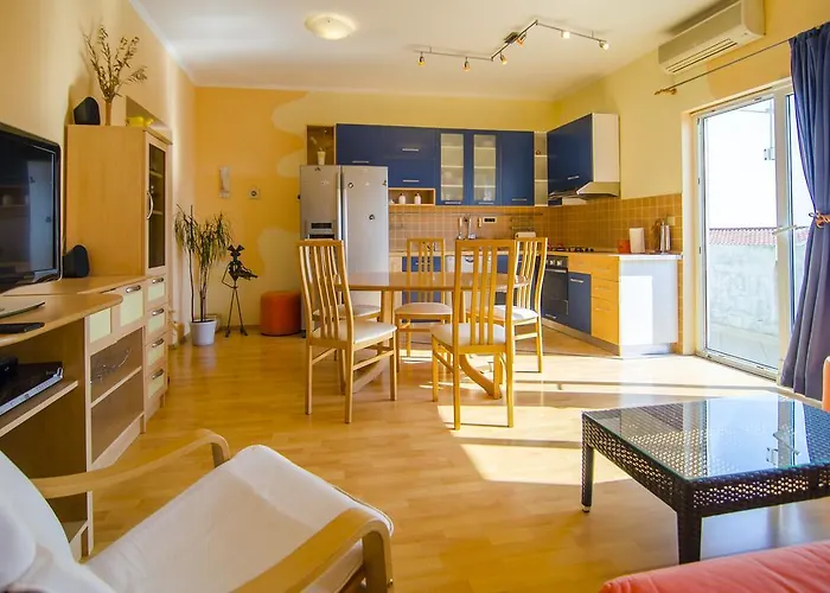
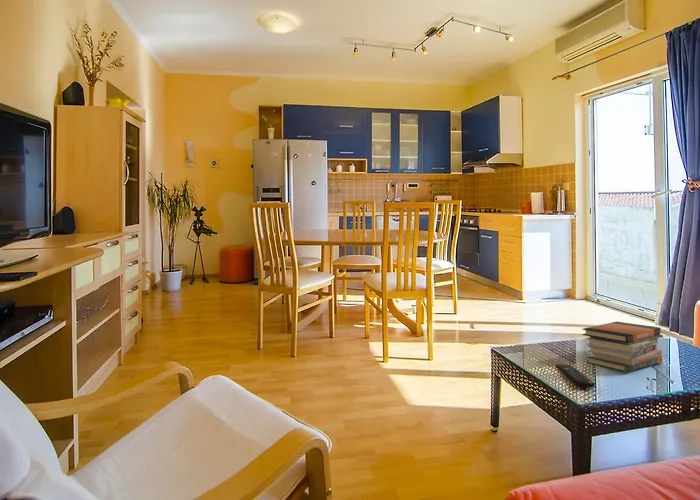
+ remote control (574, 375)
+ book stack (622, 345)
